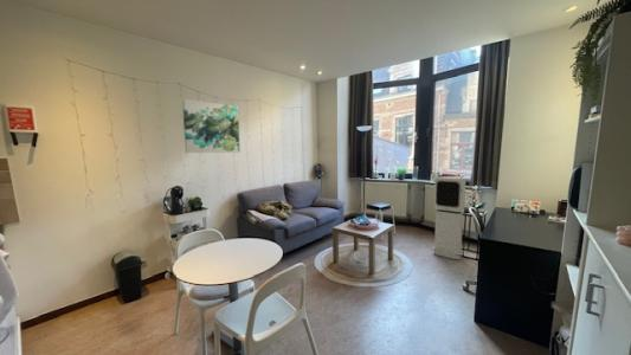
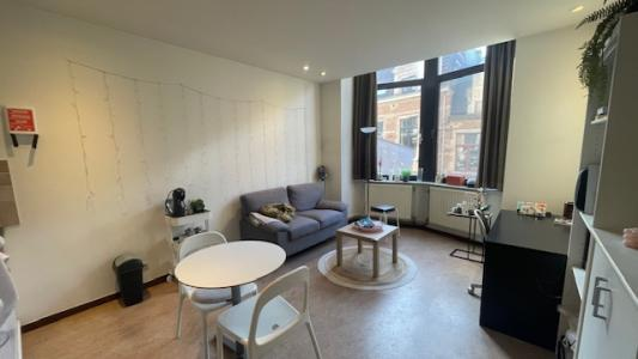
- wall art (213, 128)
- air purifier (450, 215)
